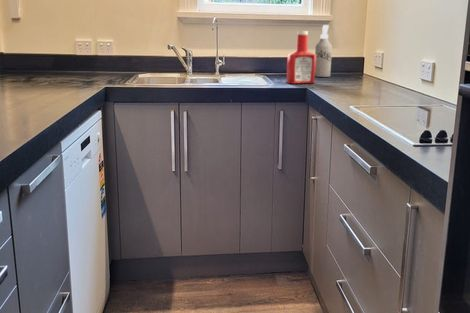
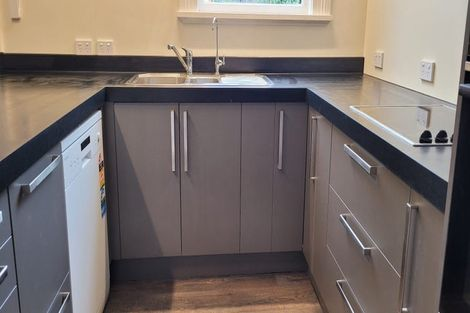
- spray bottle (323, 51)
- soap bottle (301, 57)
